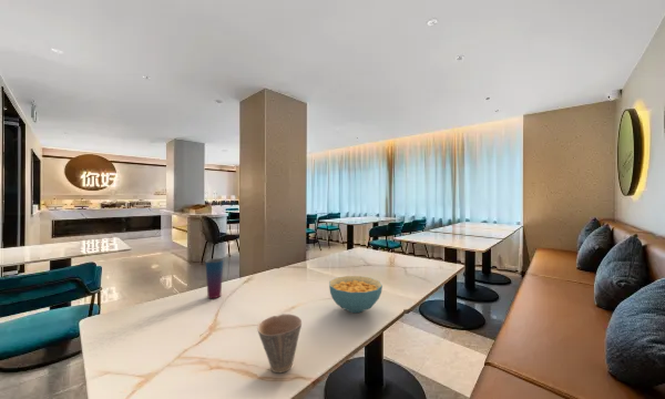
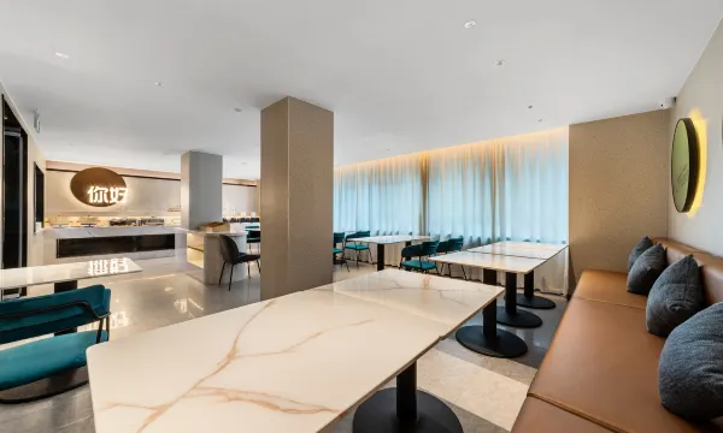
- cup (279, 345)
- cereal bowl (355, 296)
- cup (214, 278)
